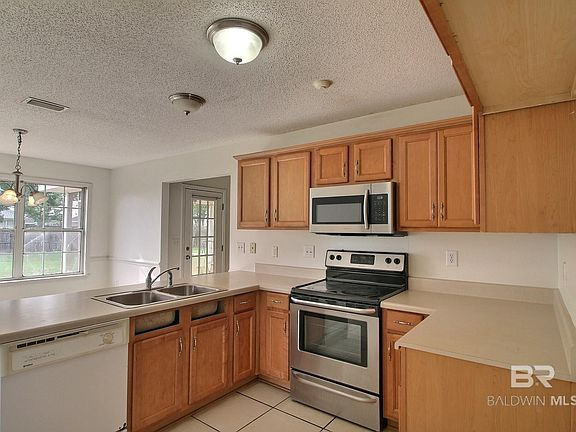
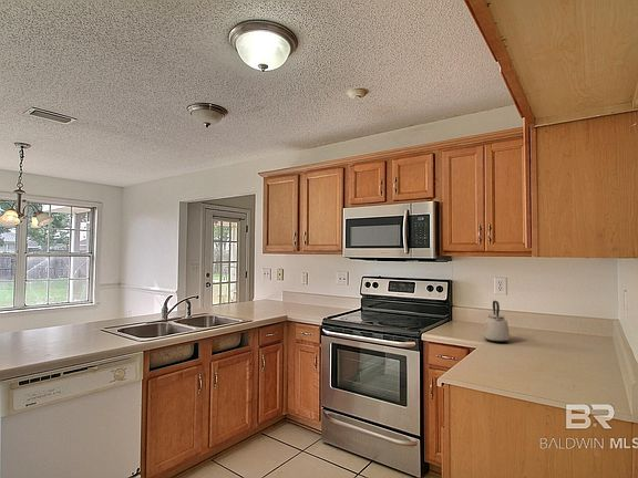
+ kettle (495, 320)
